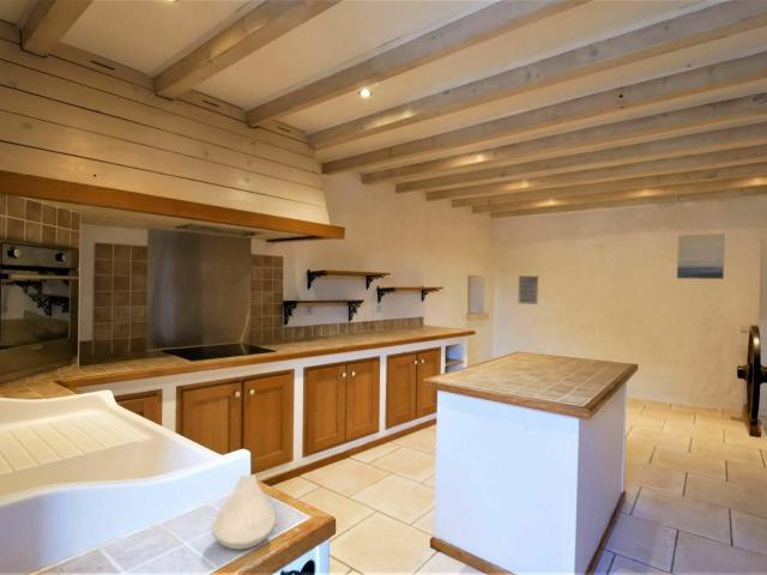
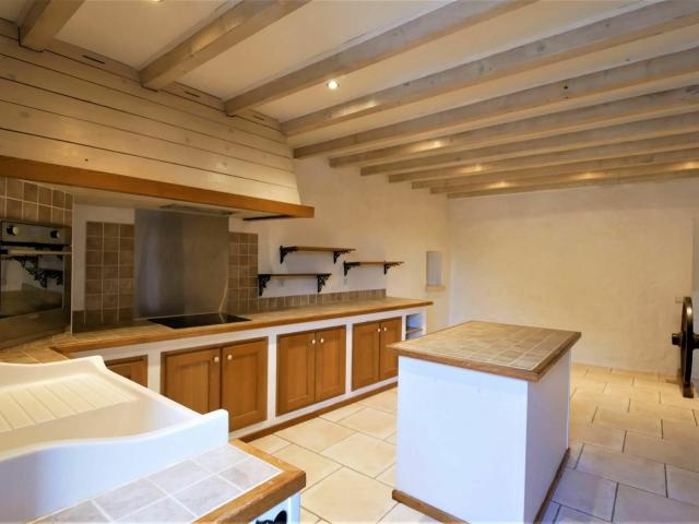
- spoon rest (244, 506)
- wall art (700, 256)
- calendar (527, 286)
